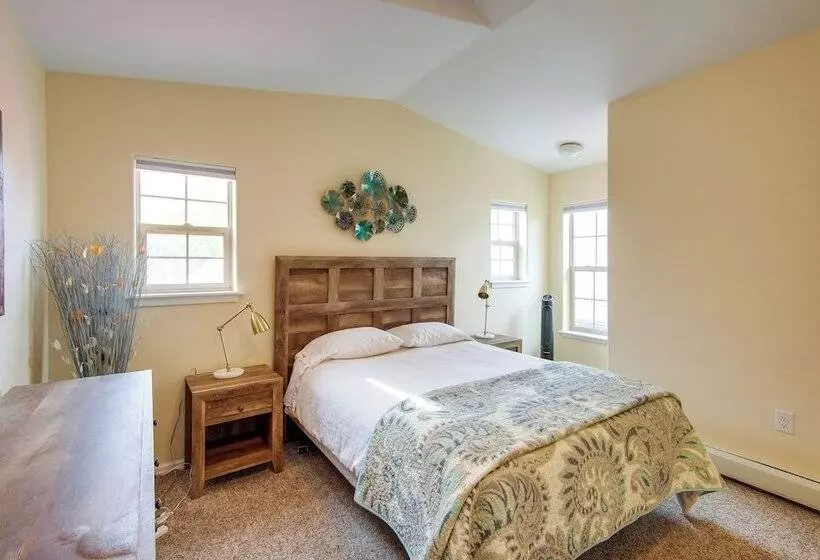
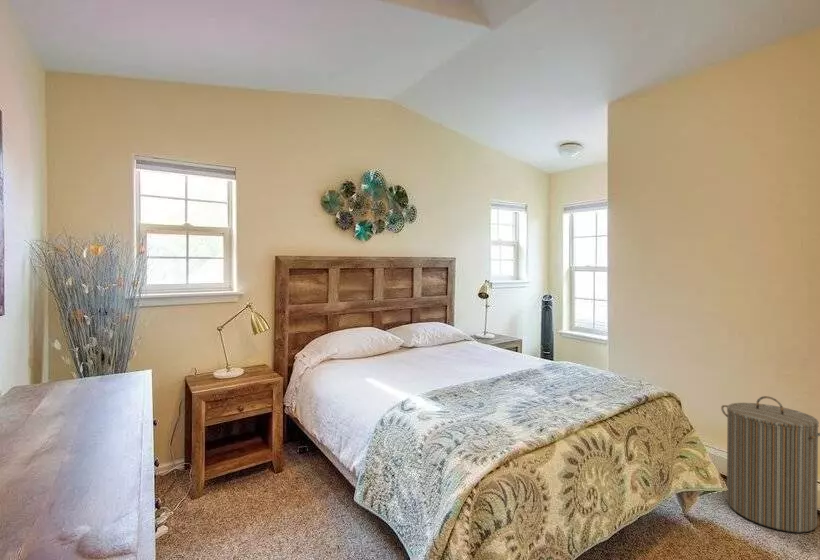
+ laundry hamper (770, 454)
